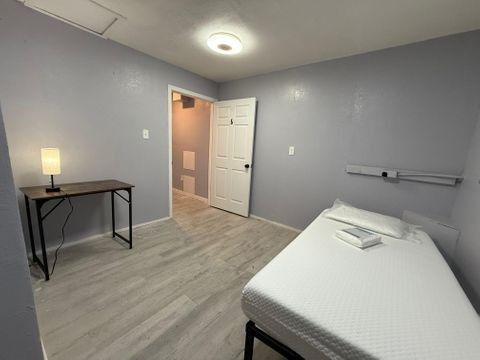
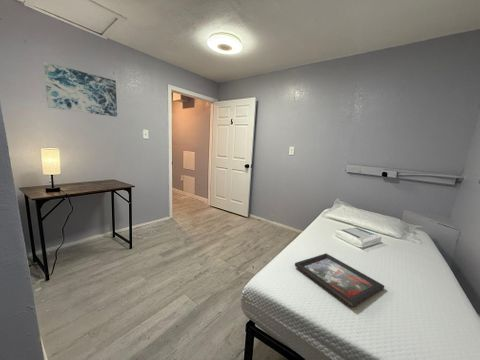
+ wall art (84, 92)
+ decorative tray (336, 274)
